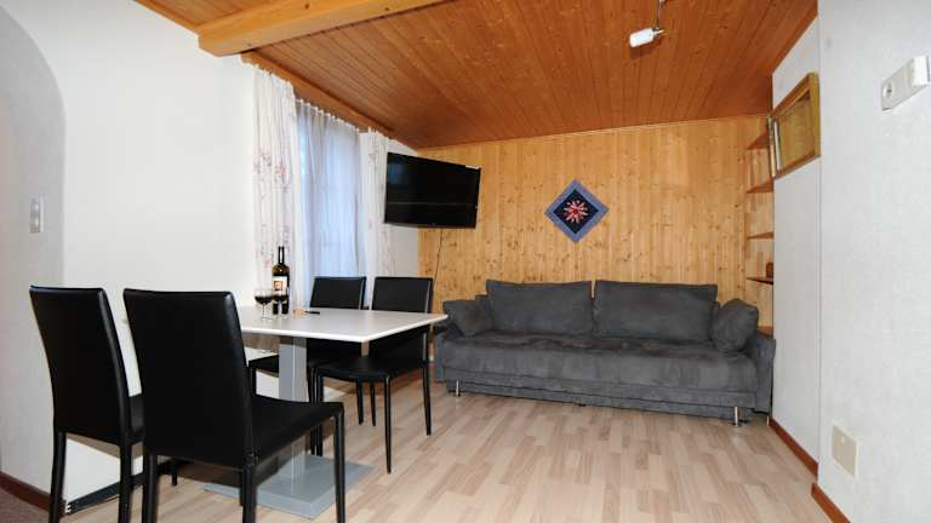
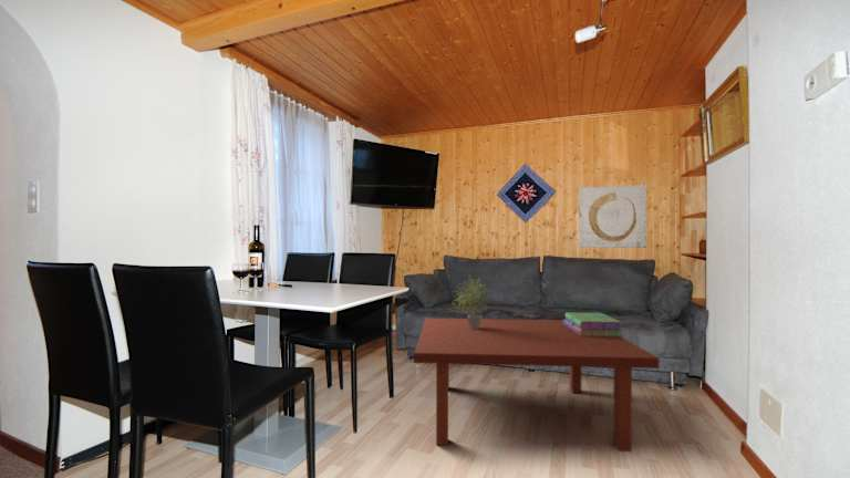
+ potted plant (471, 301)
+ coffee table (518, 364)
+ wall art (611, 217)
+ stack of books (591, 323)
